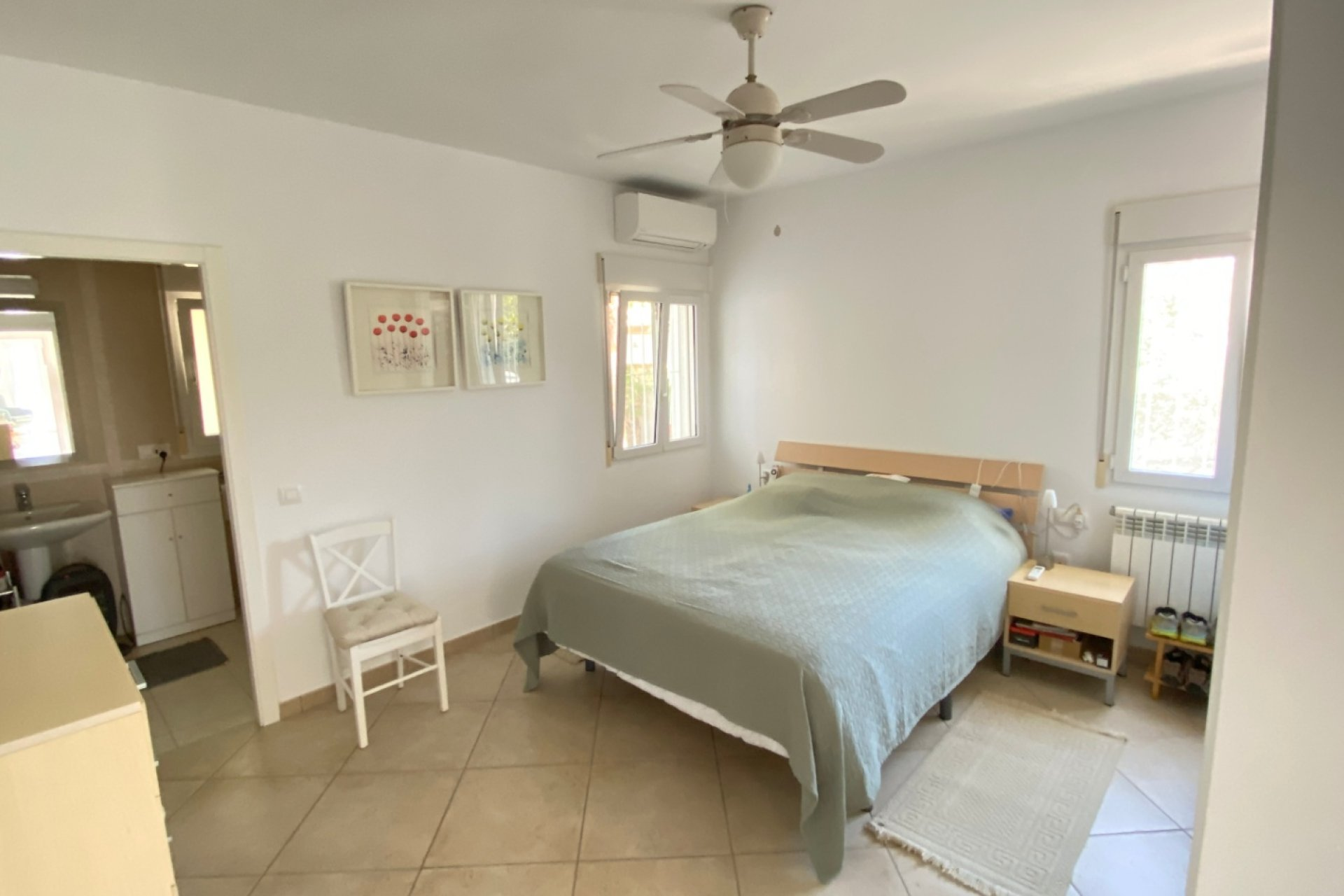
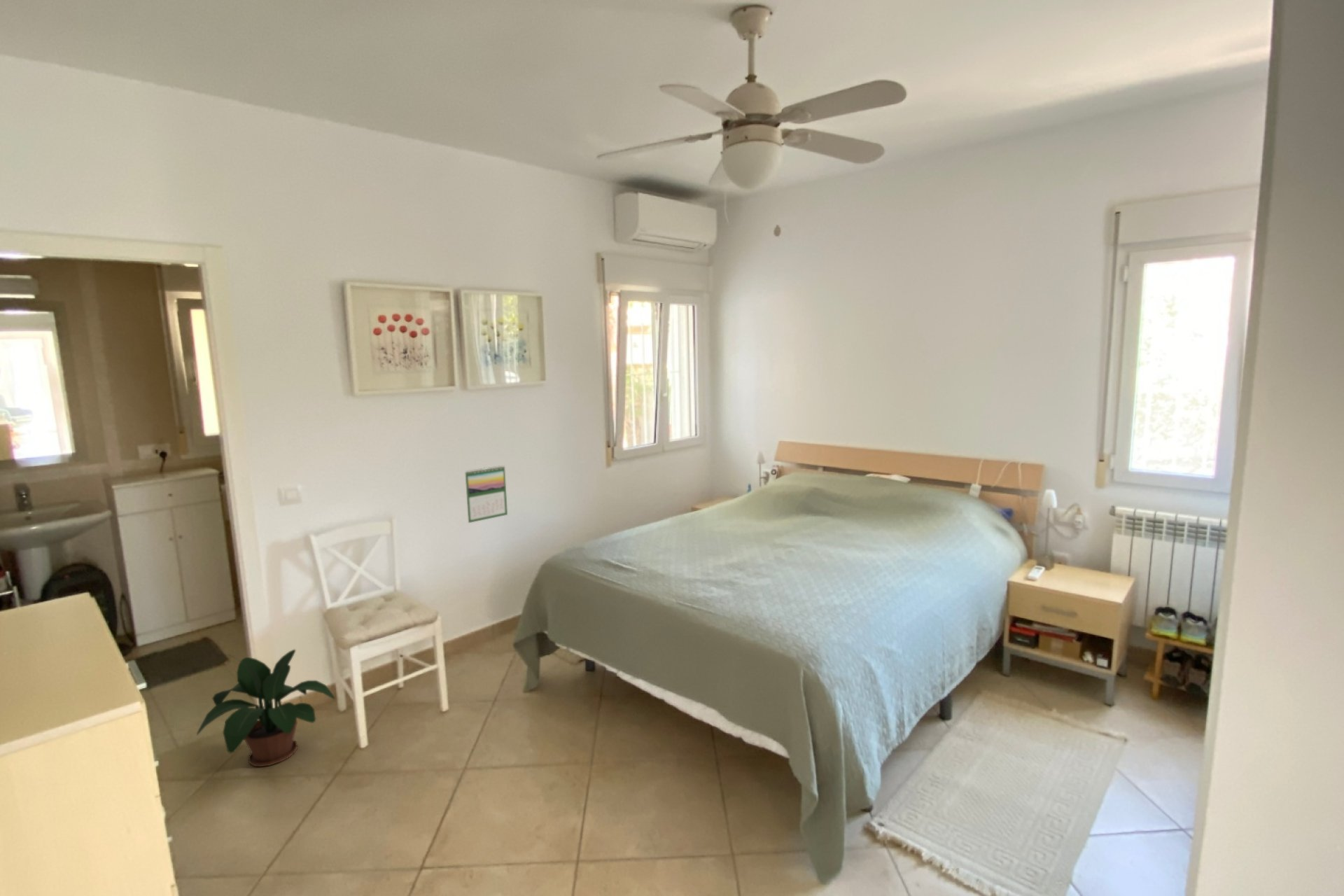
+ calendar (486, 493)
+ potted plant (265, 697)
